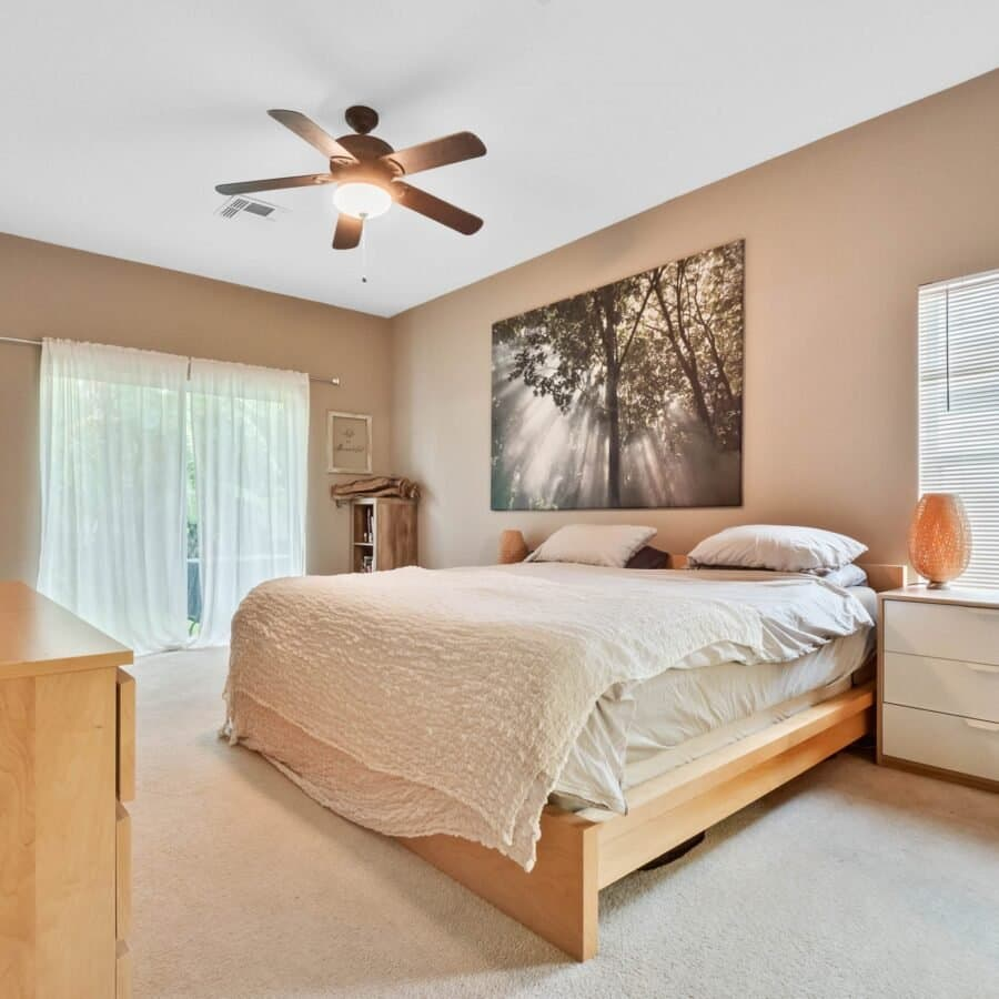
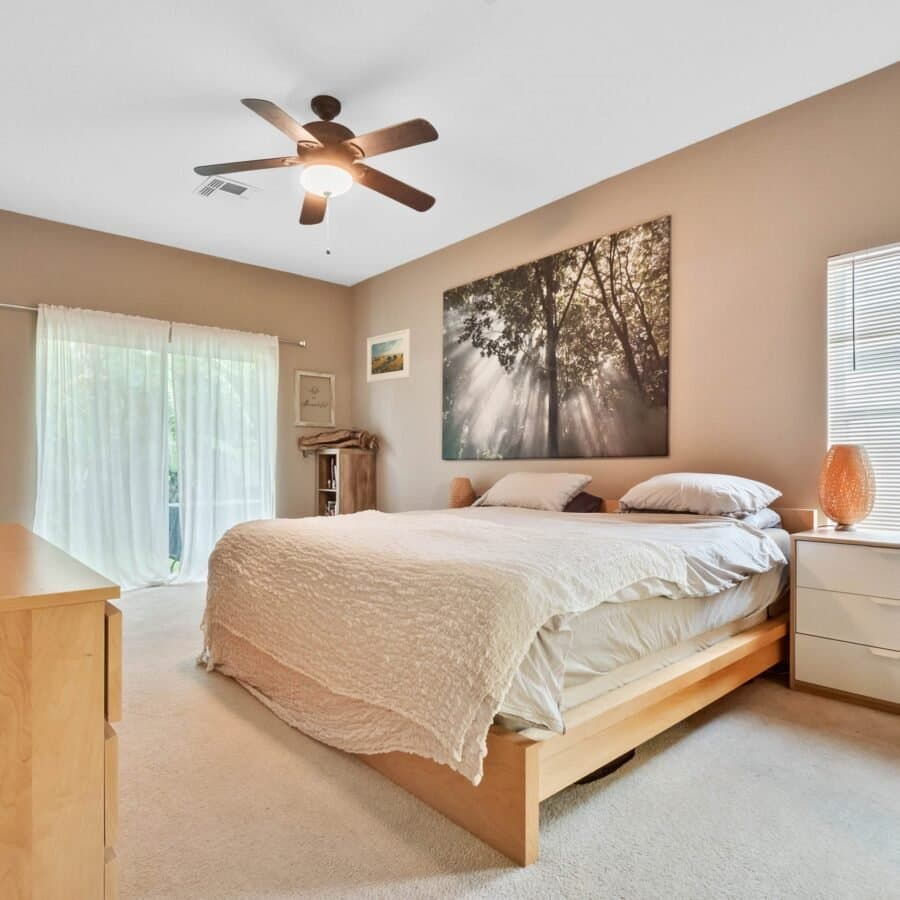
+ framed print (387, 357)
